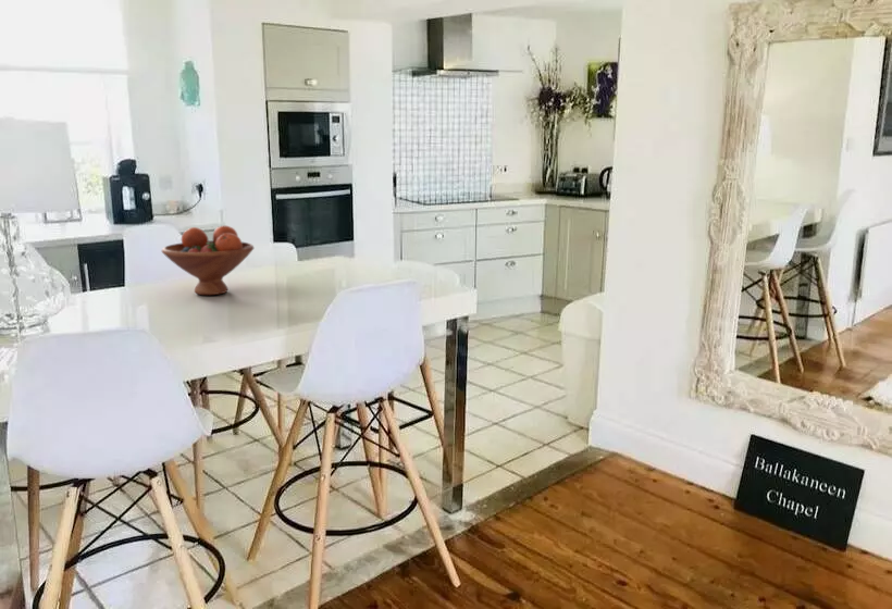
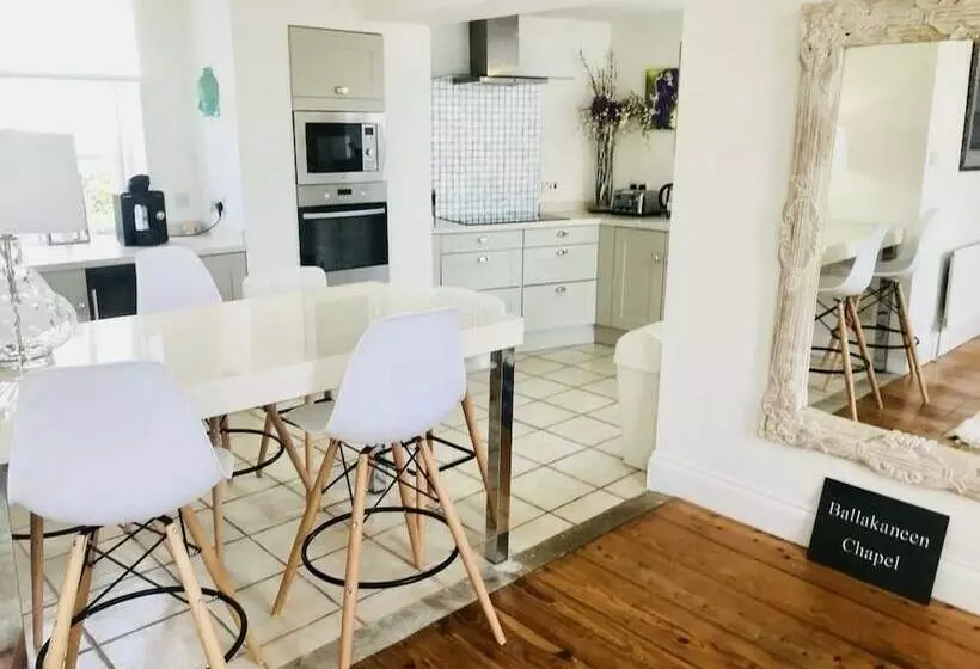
- fruit bowl (209, 260)
